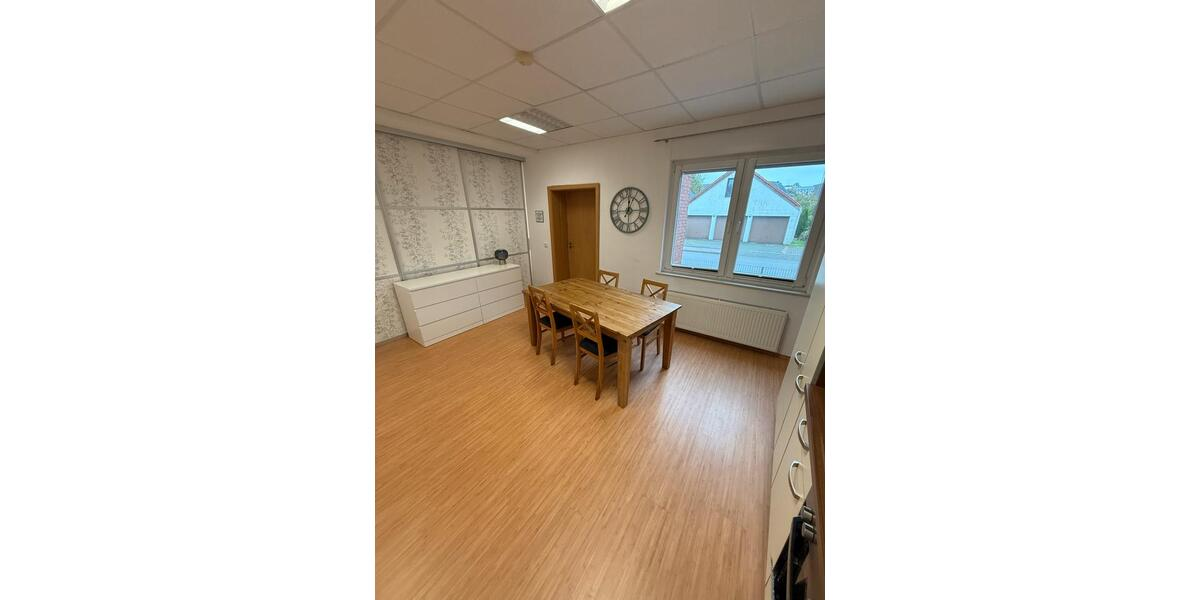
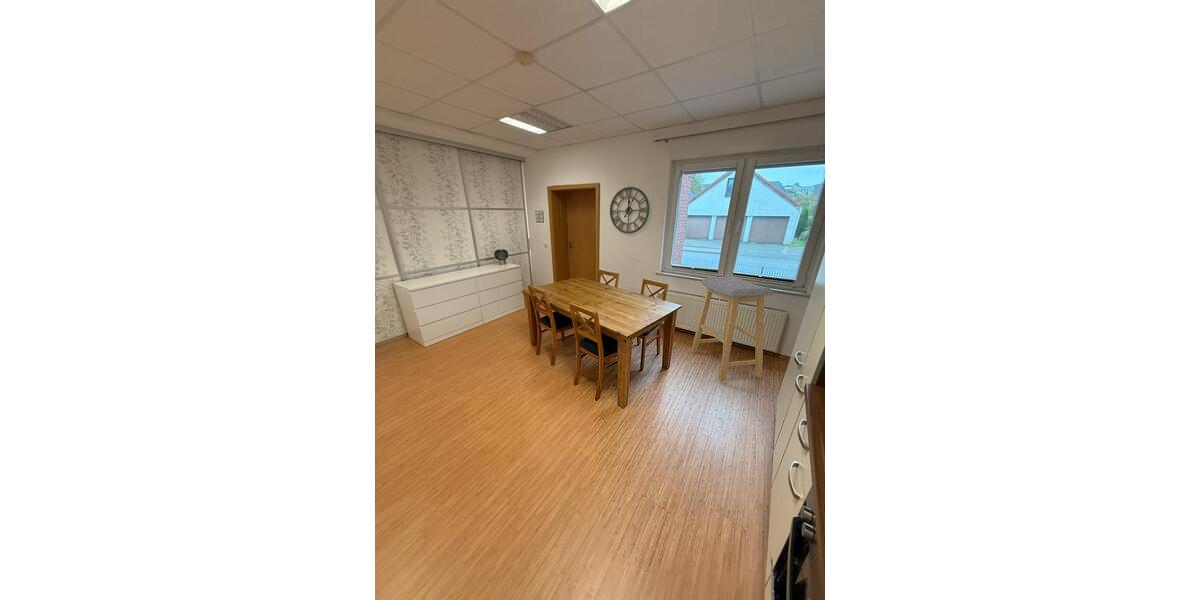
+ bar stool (729, 324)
